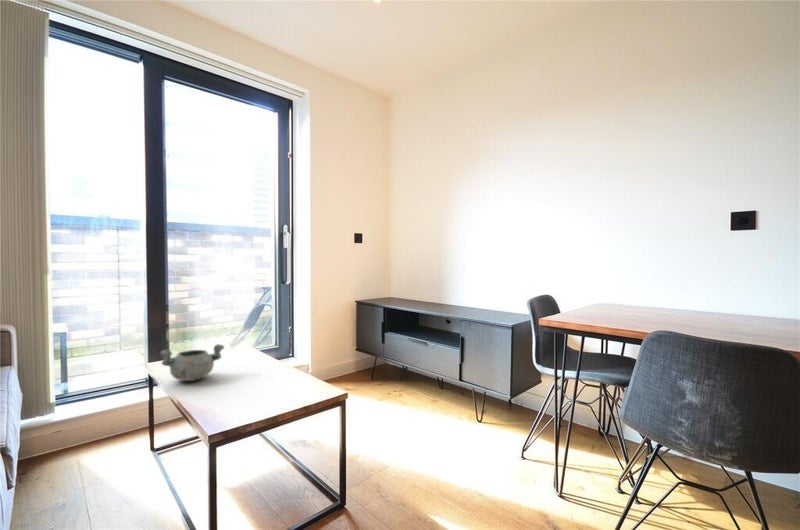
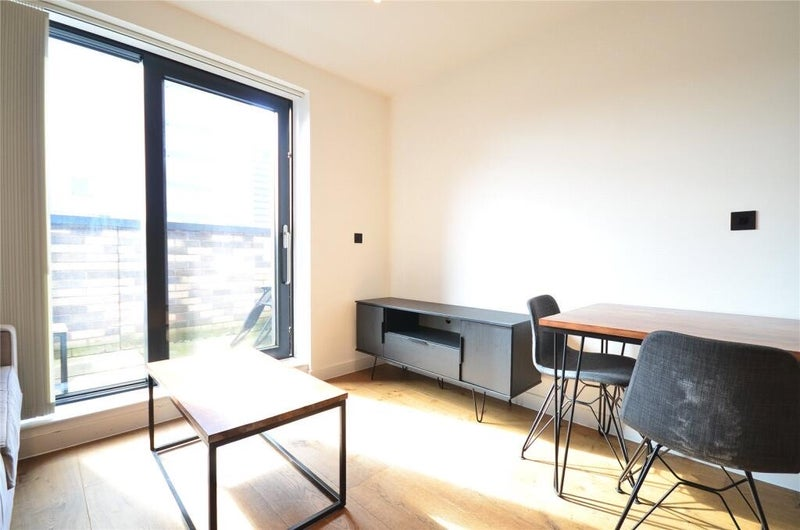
- decorative bowl (193, 362)
